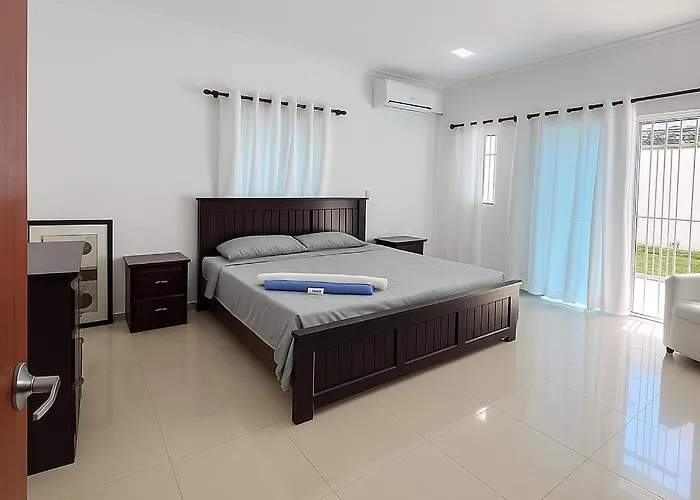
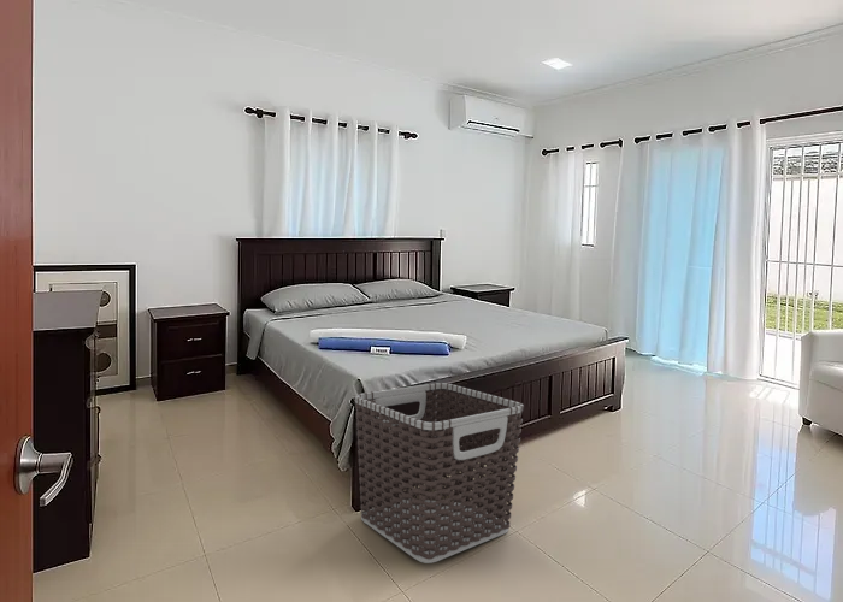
+ clothes hamper (435, 461)
